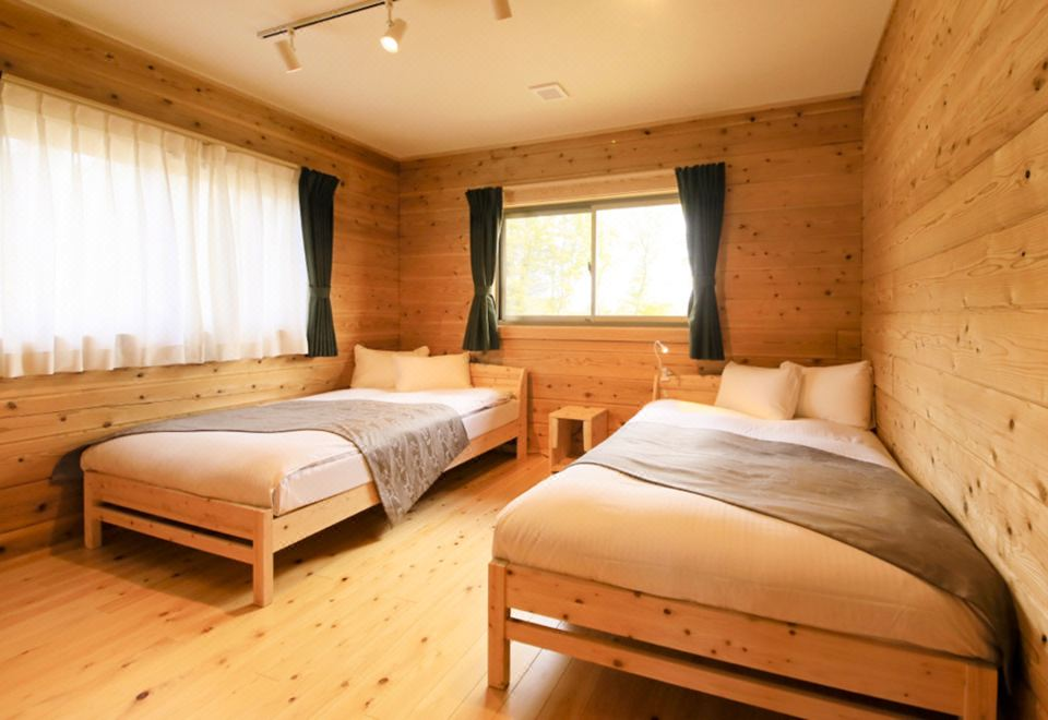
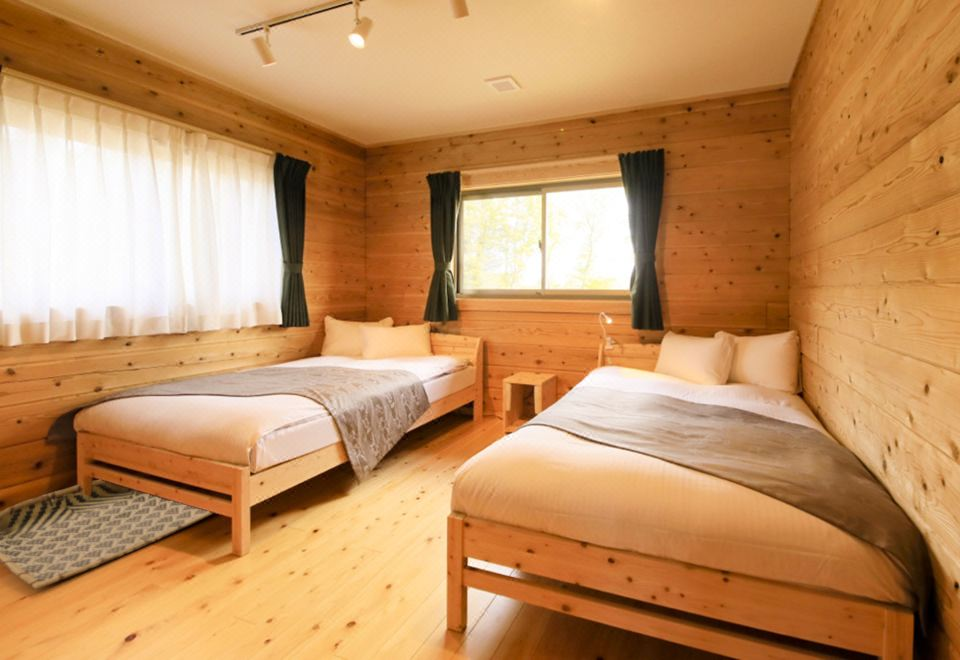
+ woven basket (98, 516)
